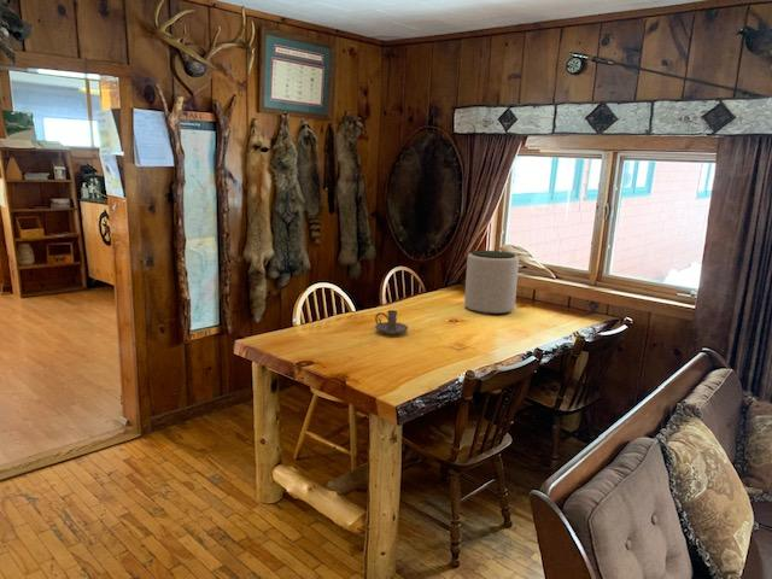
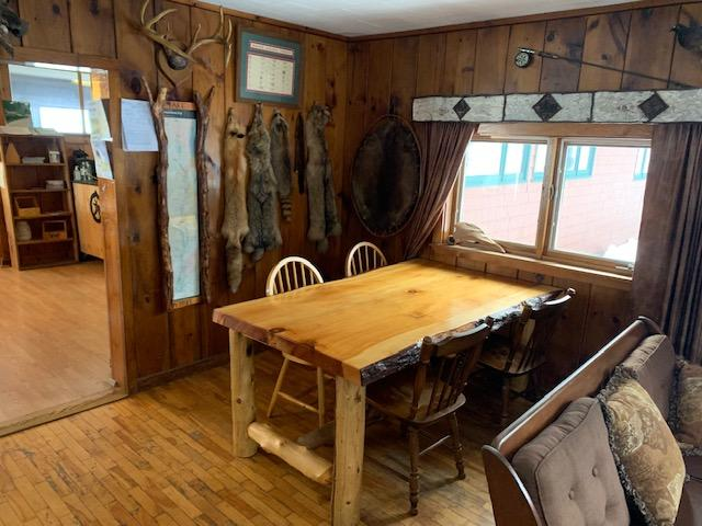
- plant pot (491, 281)
- candle holder (388, 321)
